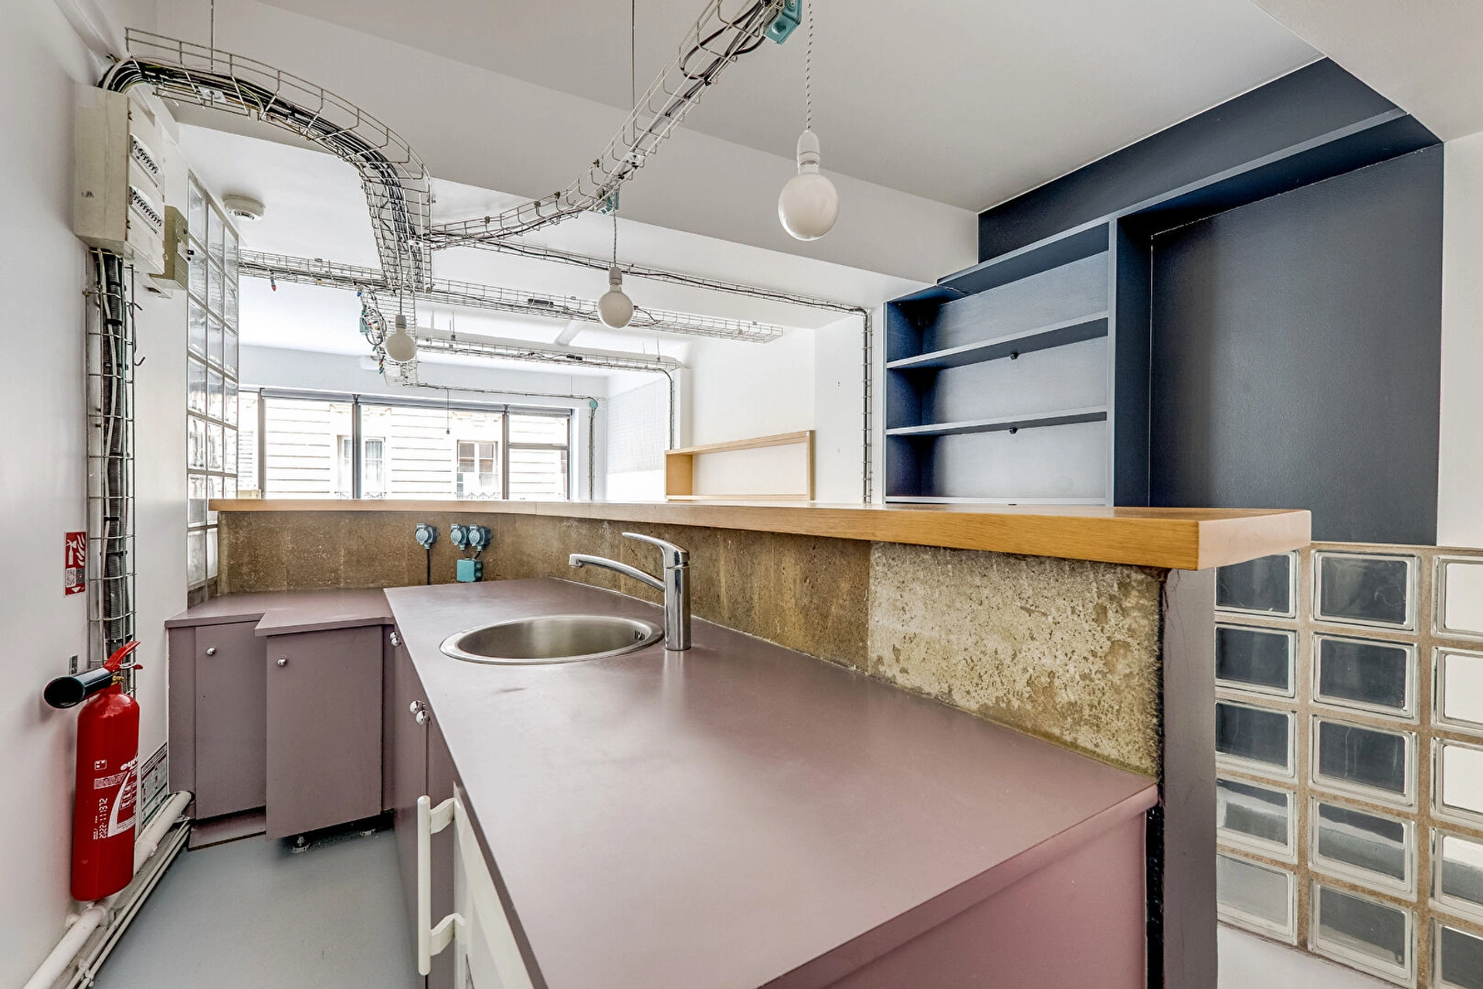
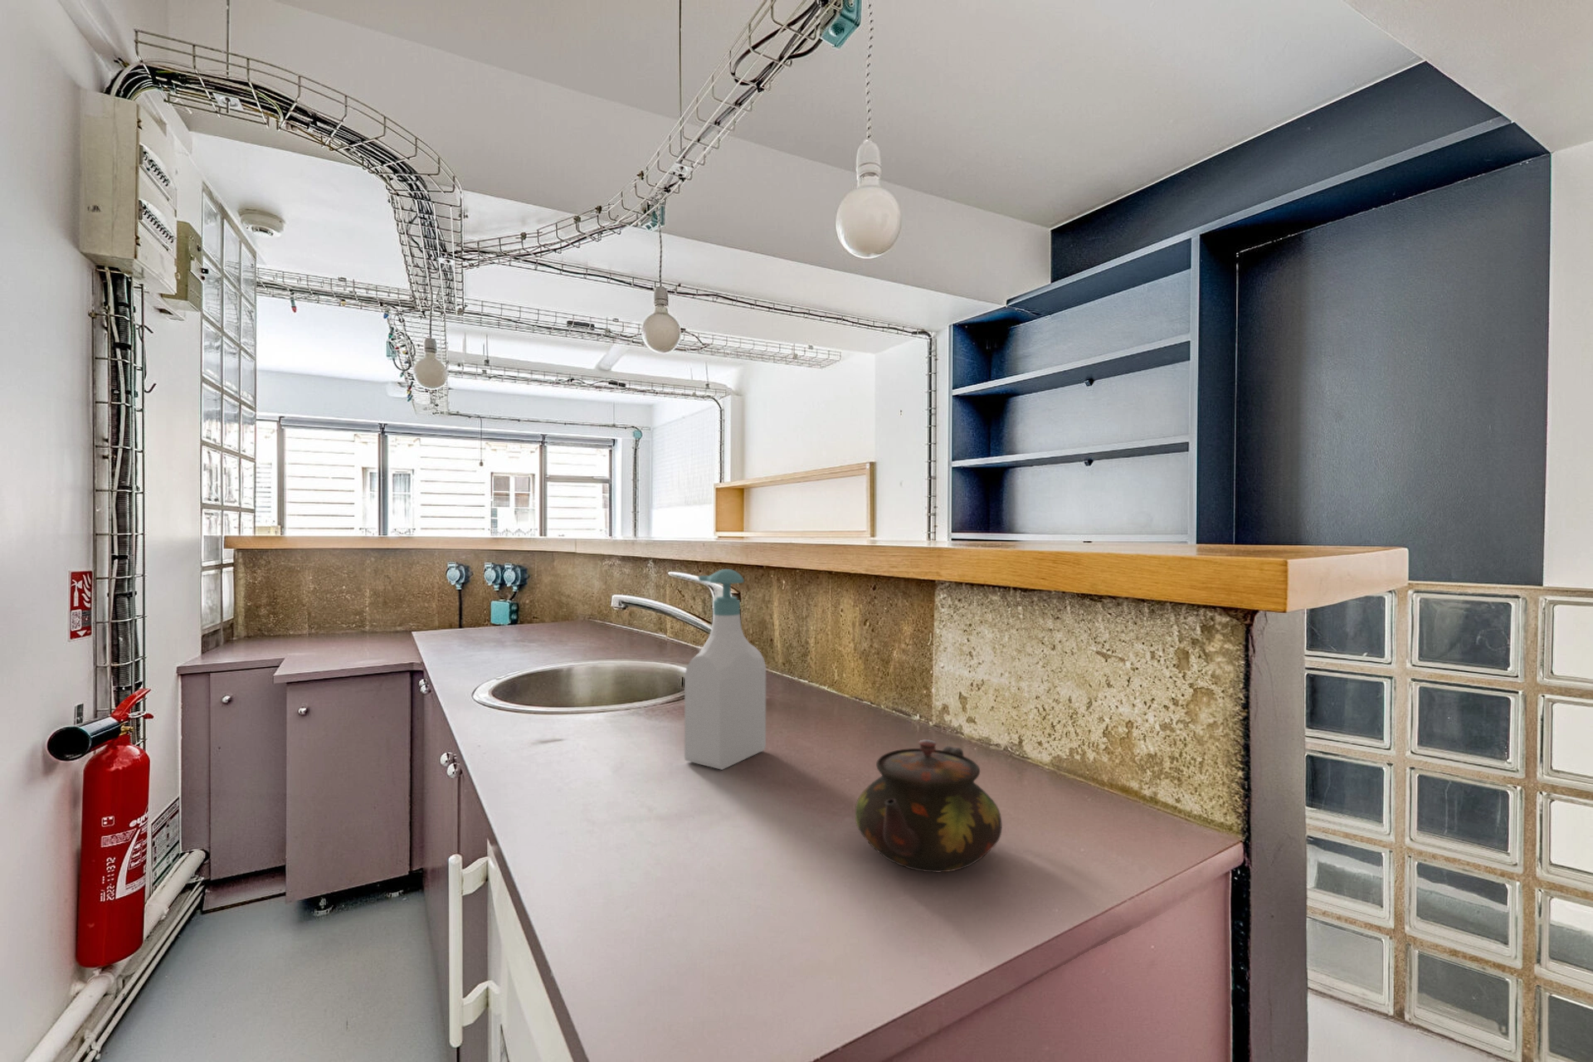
+ soap bottle (721, 661)
+ teapot (926, 795)
